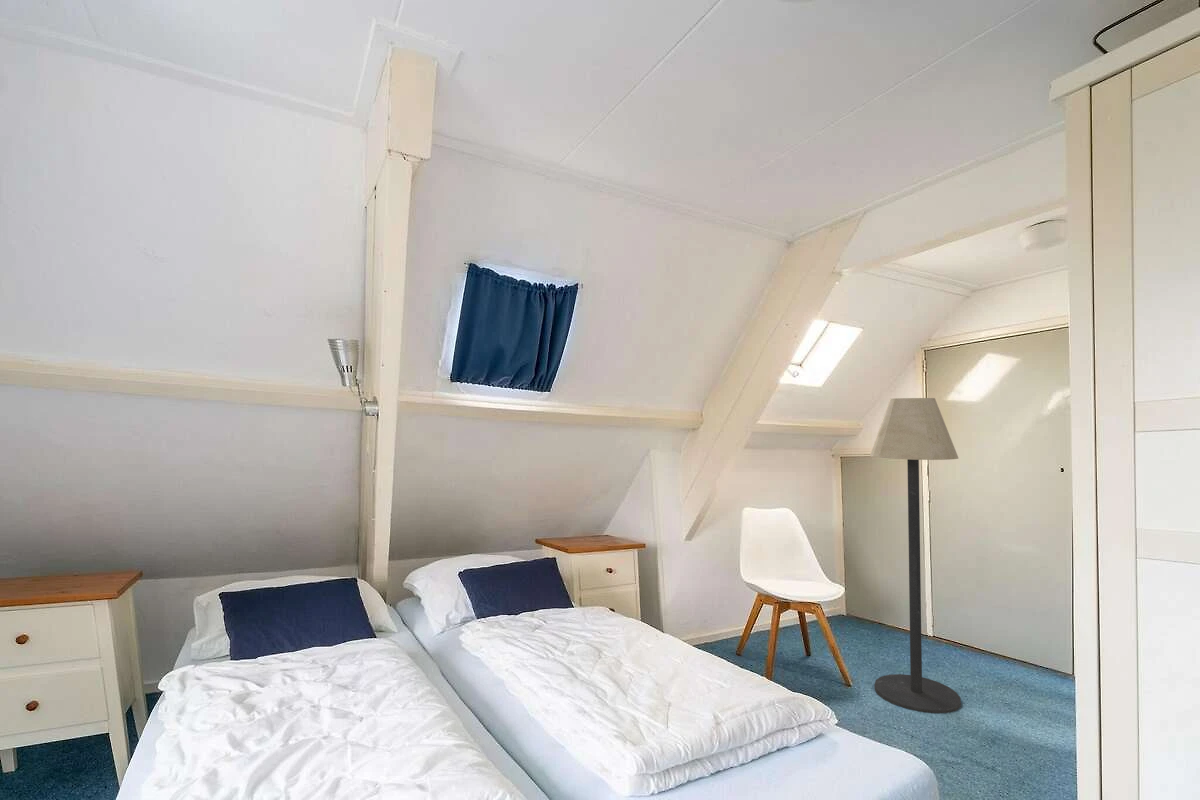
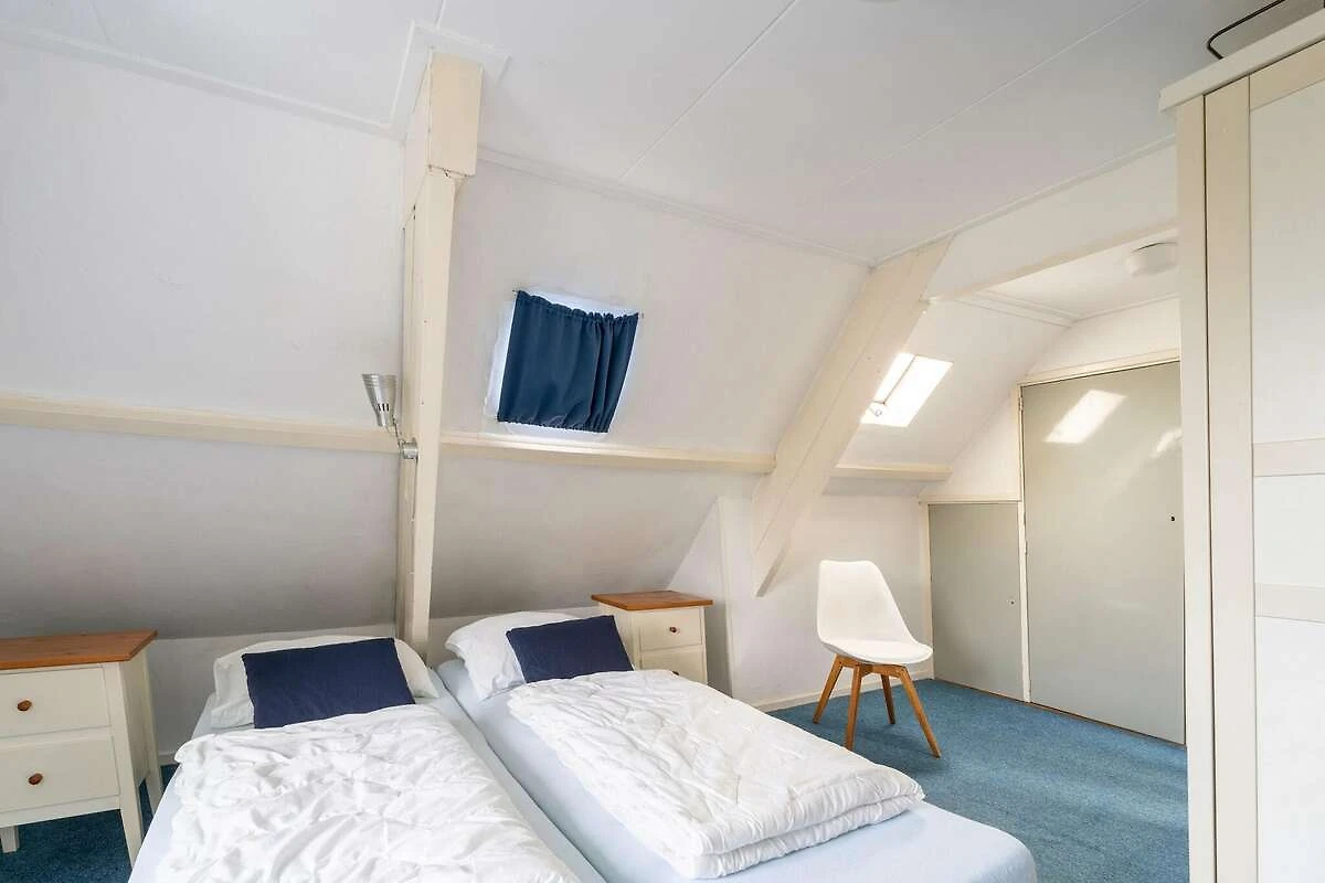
- floor lamp (914, 546)
